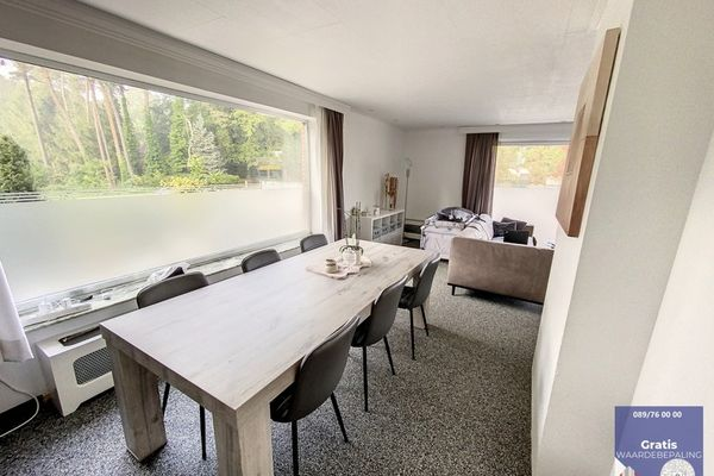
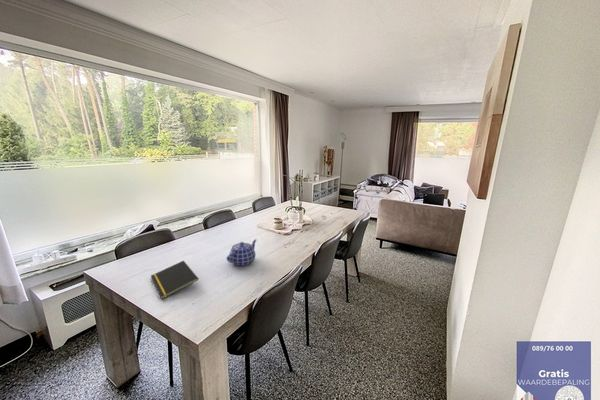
+ notepad (173, 277)
+ teapot (243, 251)
